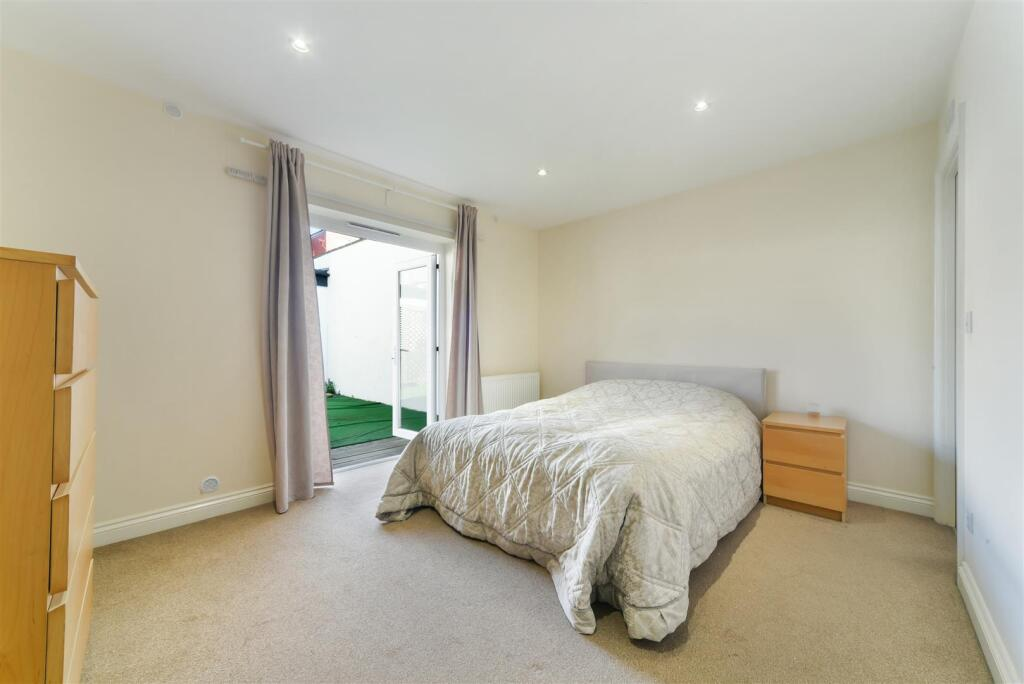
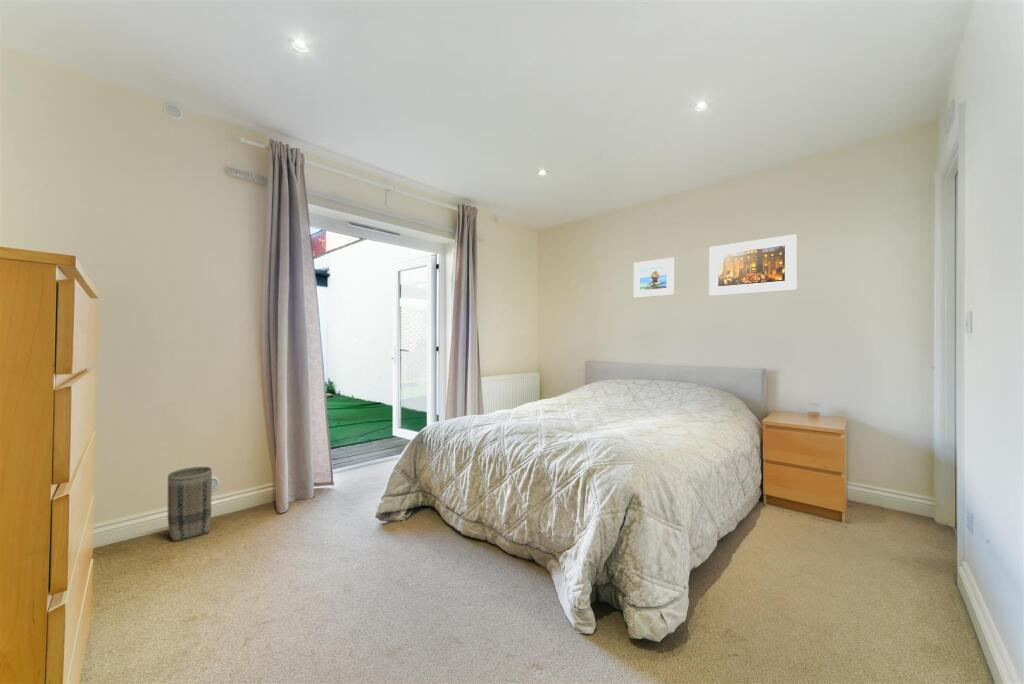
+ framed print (750, 267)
+ basket (190, 502)
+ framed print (653, 278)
